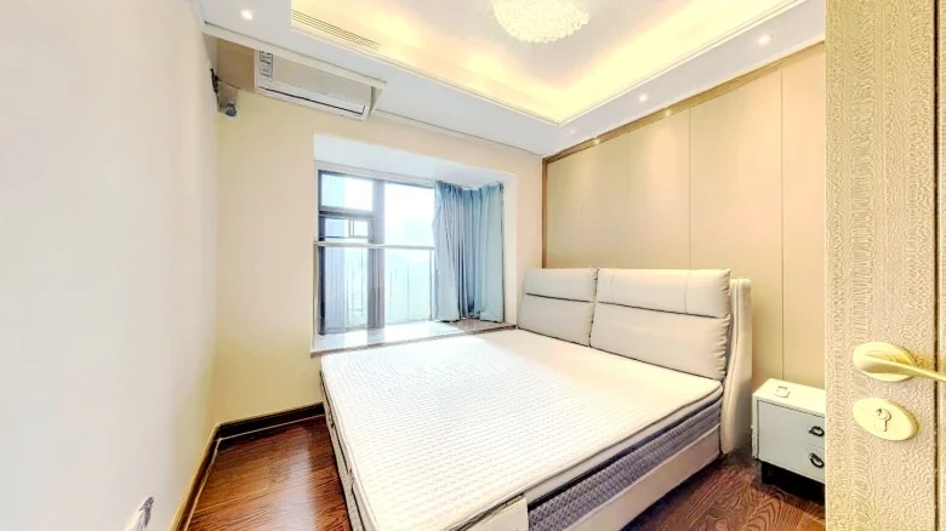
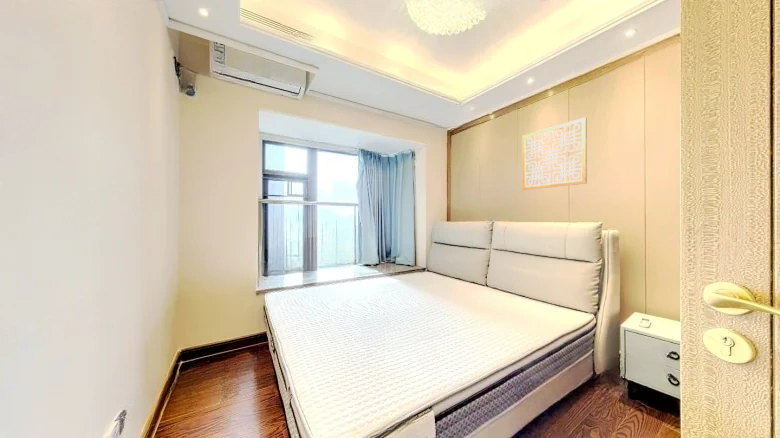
+ wall art (551, 155)
